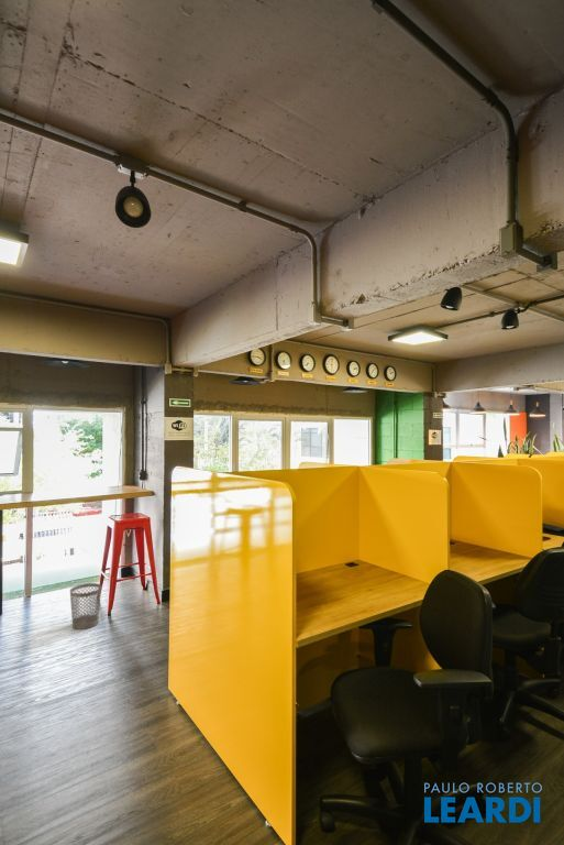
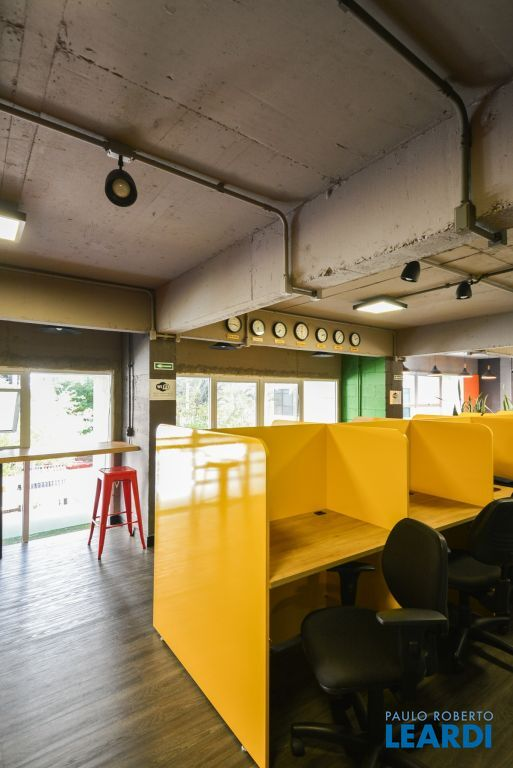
- wastebasket (86, 605)
